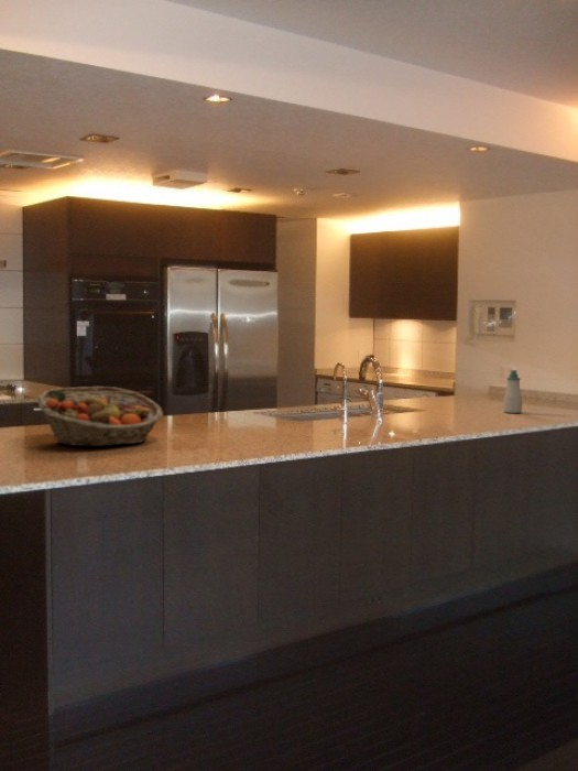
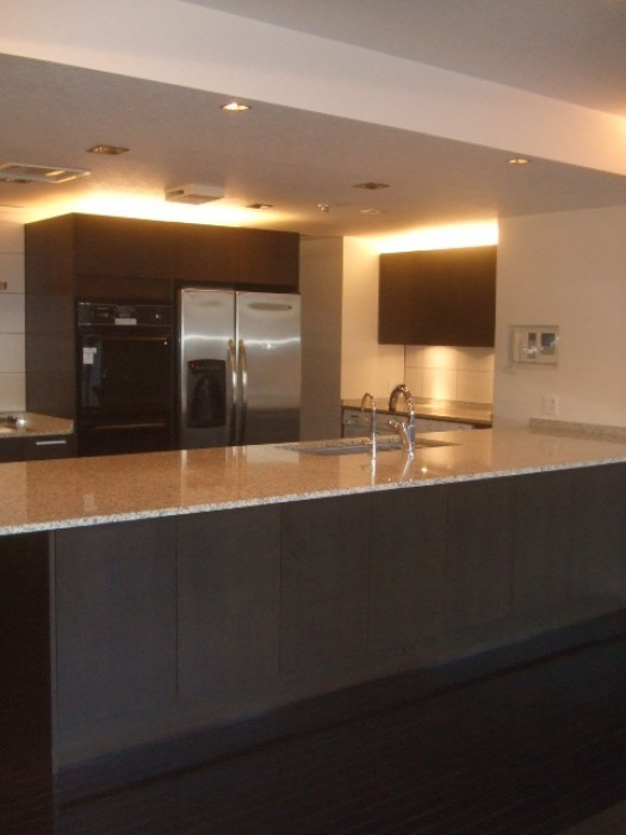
- soap bottle (513, 391)
- fruit basket (100, 415)
